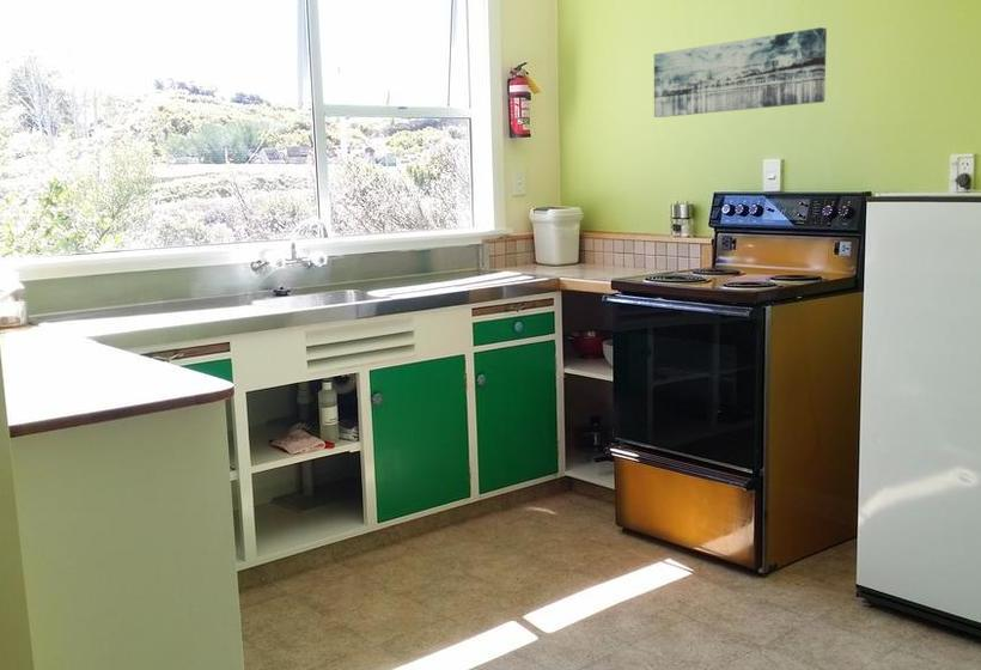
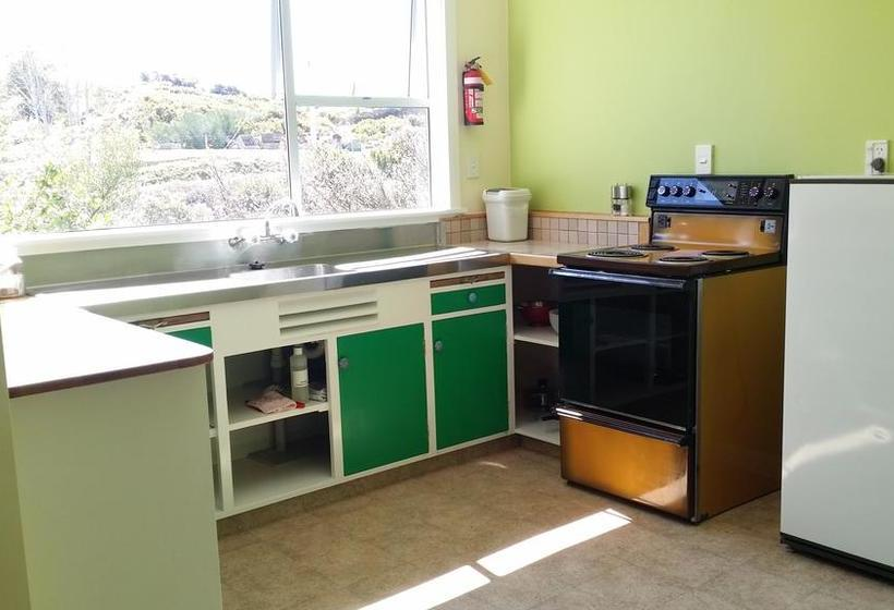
- wall art (733, 75)
